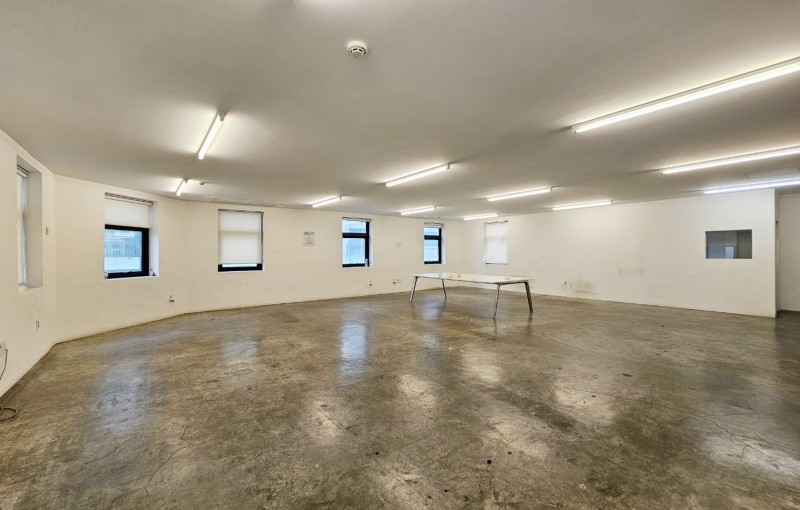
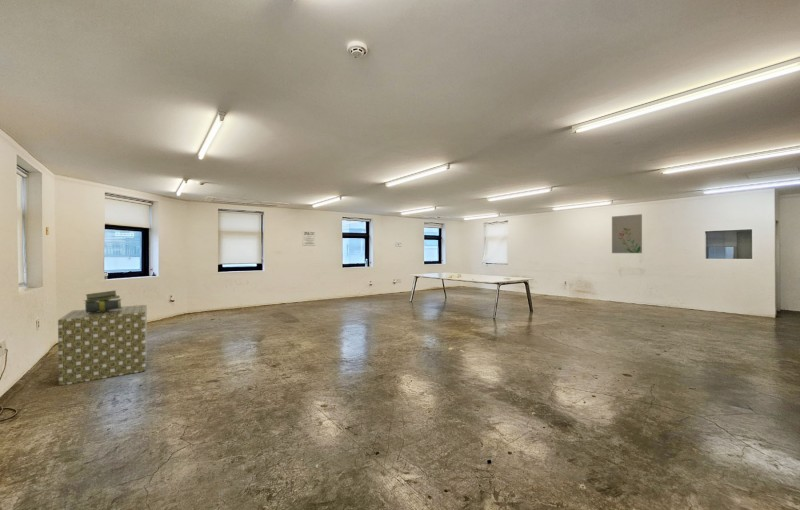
+ wall art (626, 234)
+ stack of books (102, 301)
+ ottoman (108, 340)
